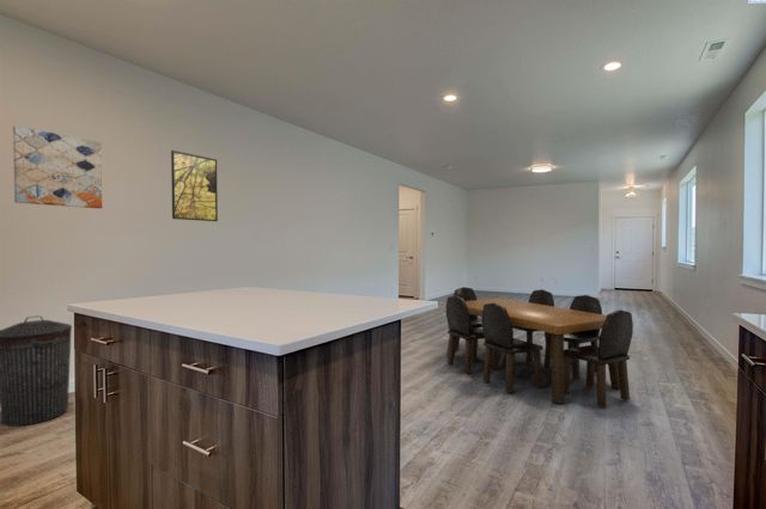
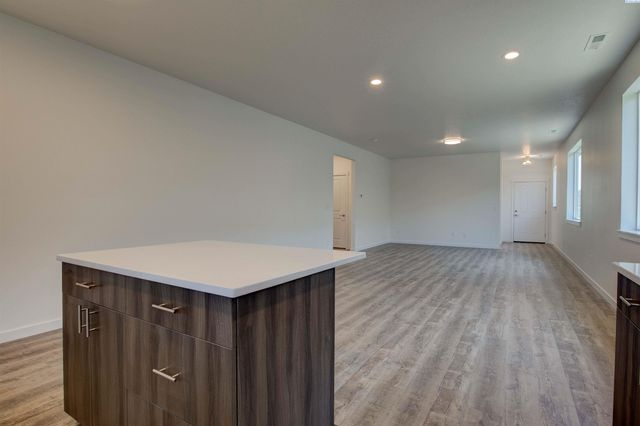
- trash can (35, 366)
- dining table (527, 333)
- wall art (60, 170)
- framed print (195, 188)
